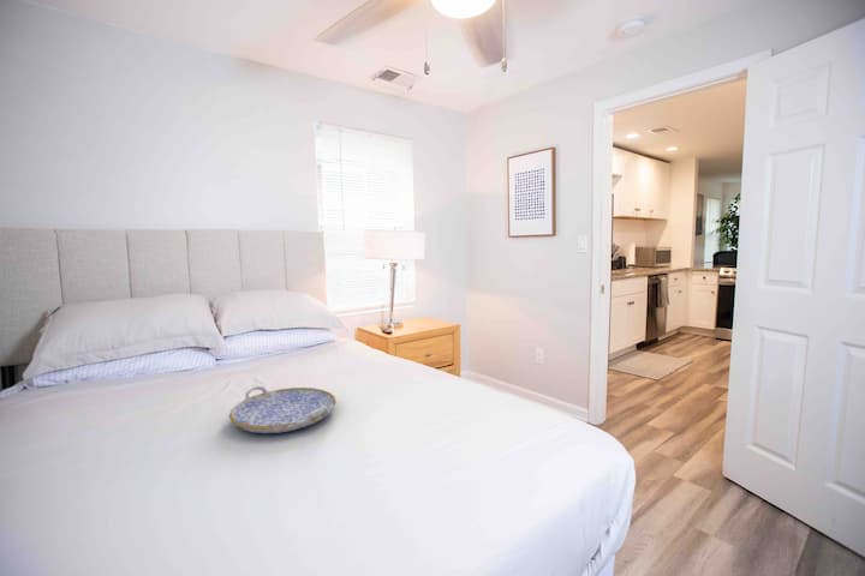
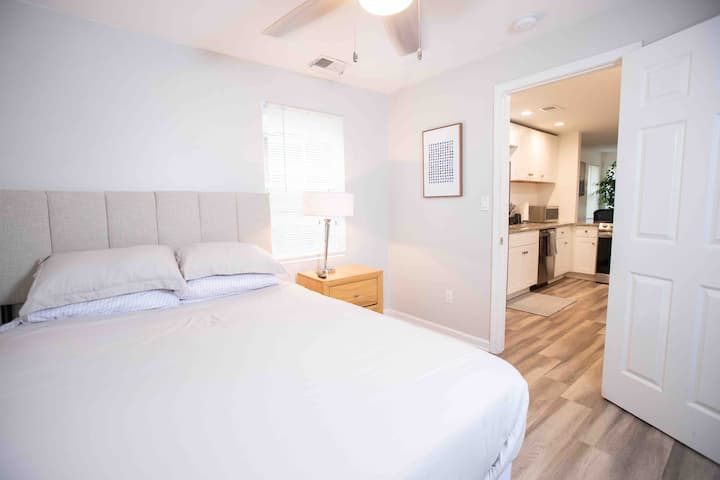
- serving tray (285, 407)
